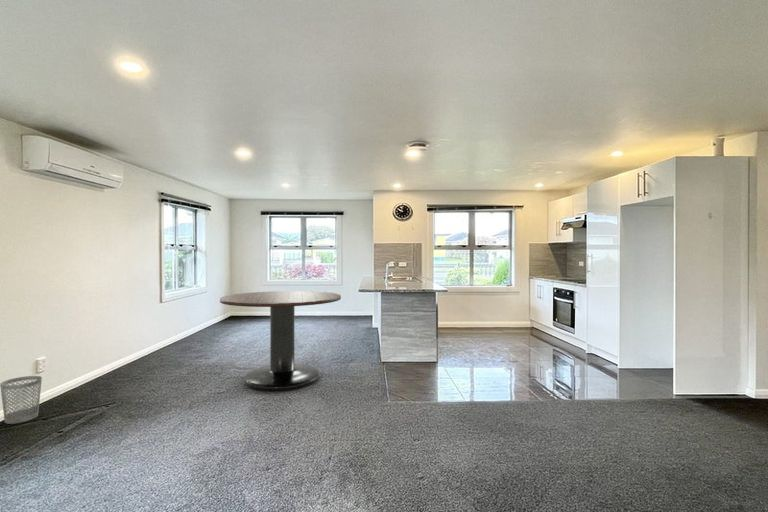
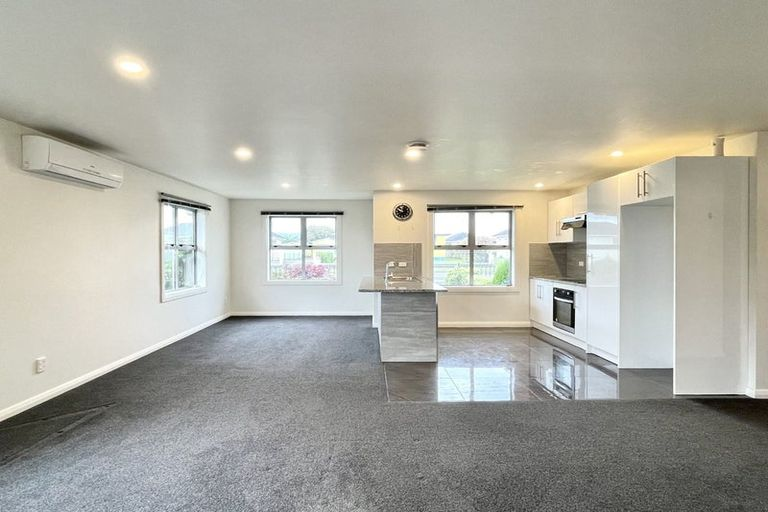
- wastebasket (22, 399)
- dining table (282, 337)
